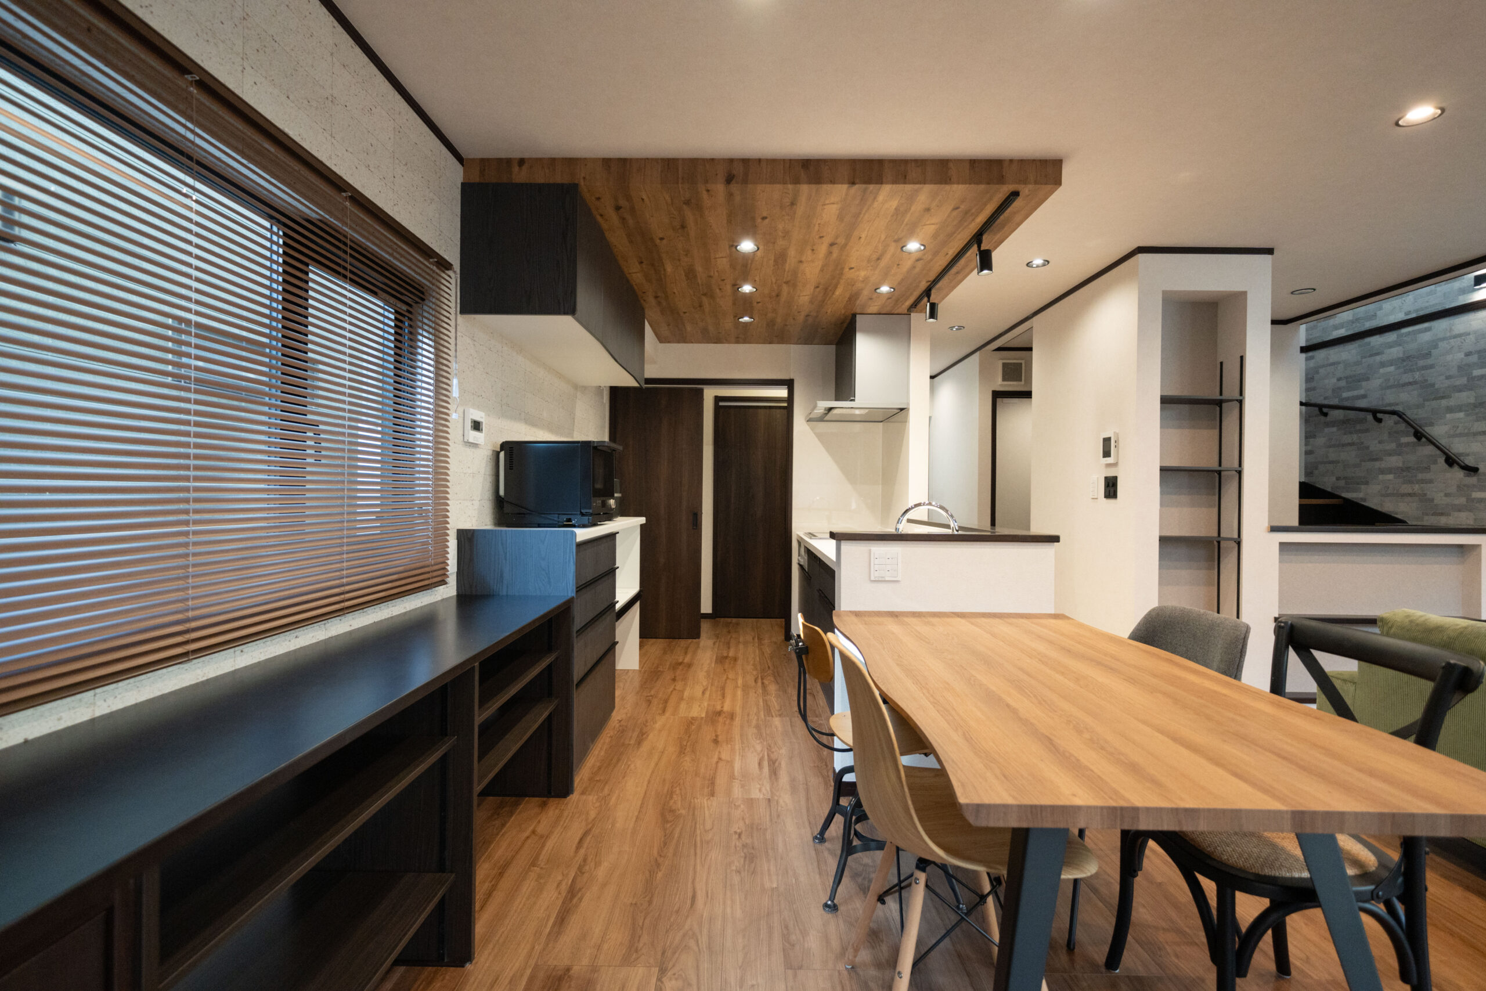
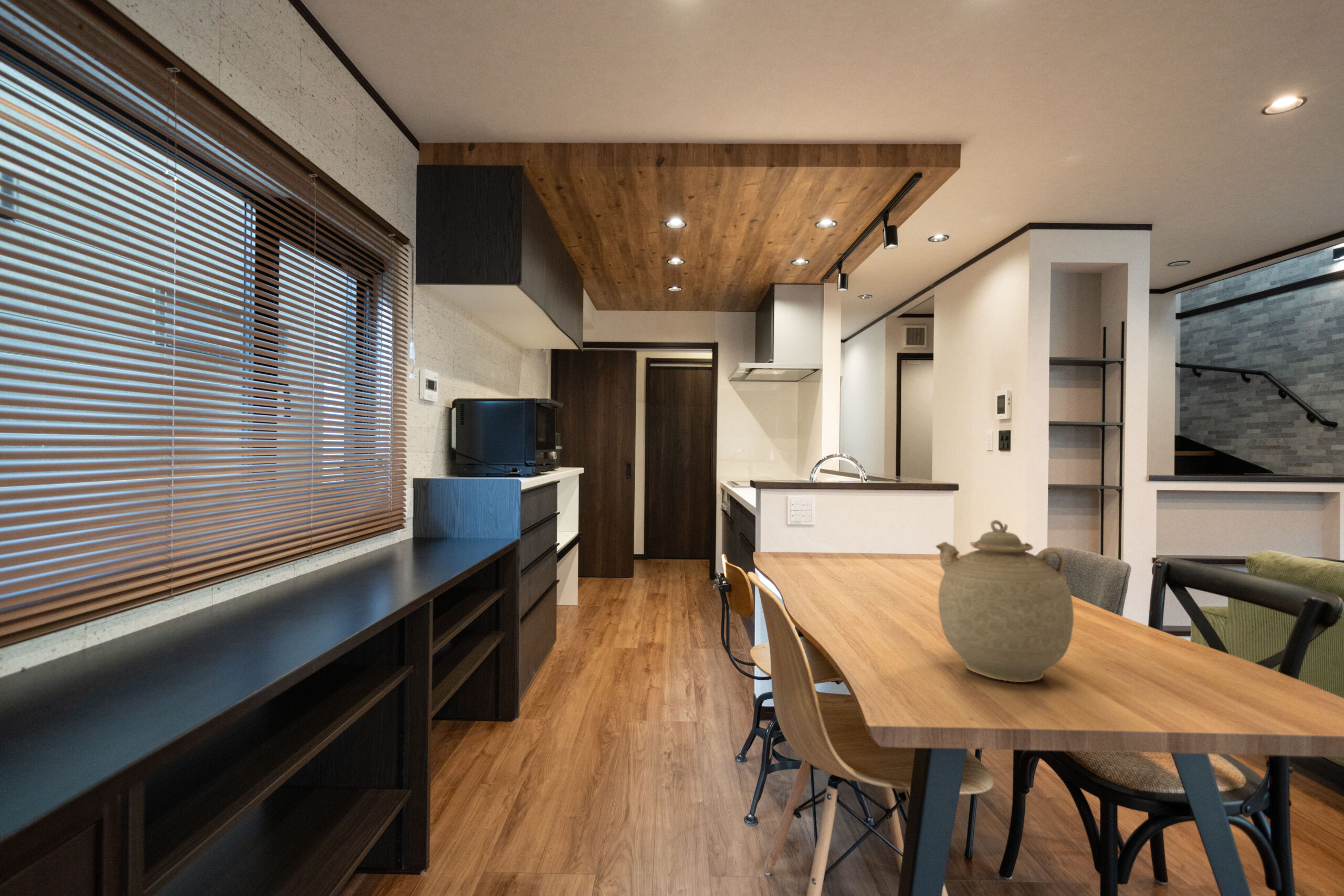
+ teapot (1001, 595)
